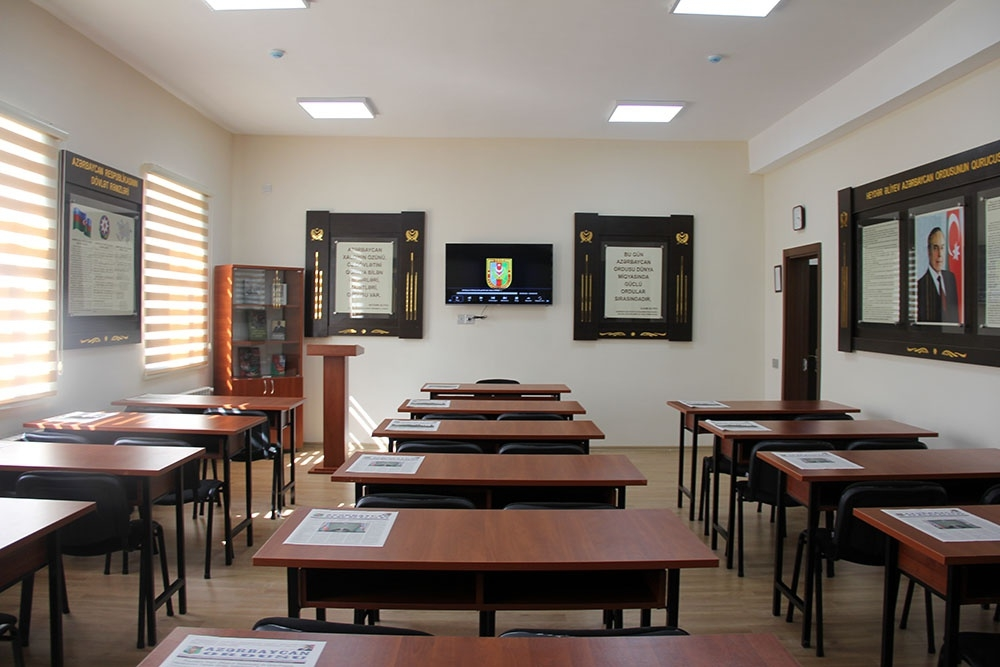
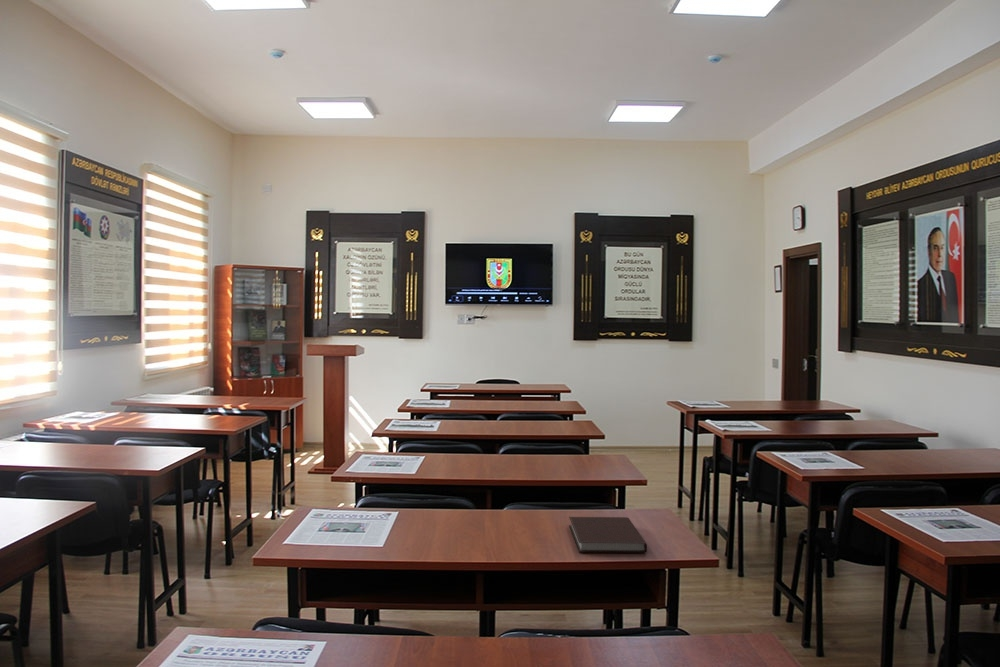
+ notebook (605, 533)
